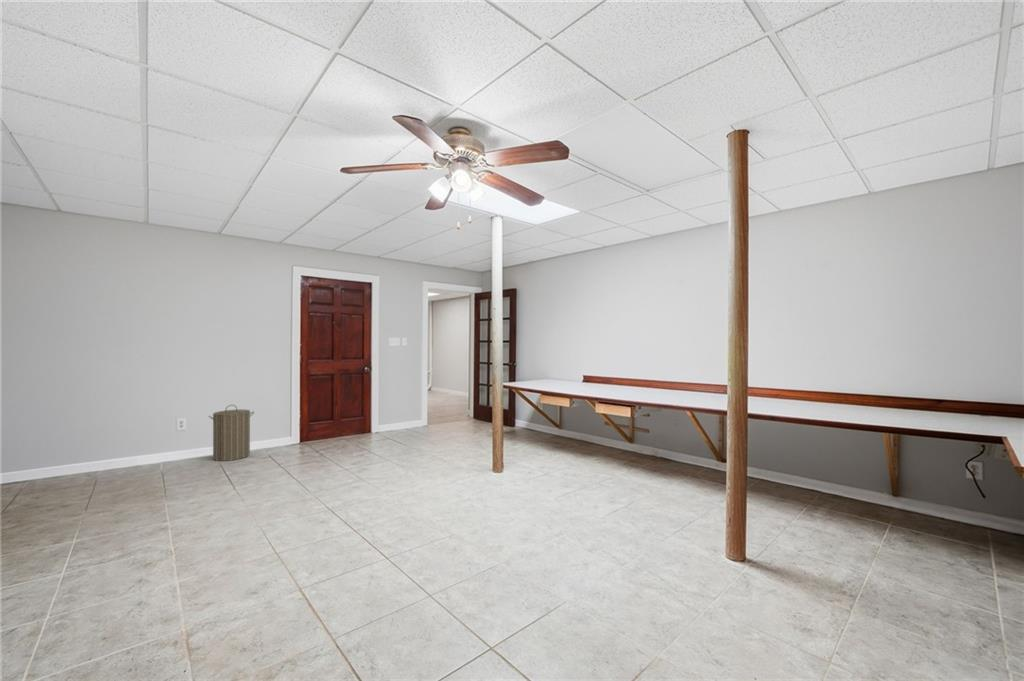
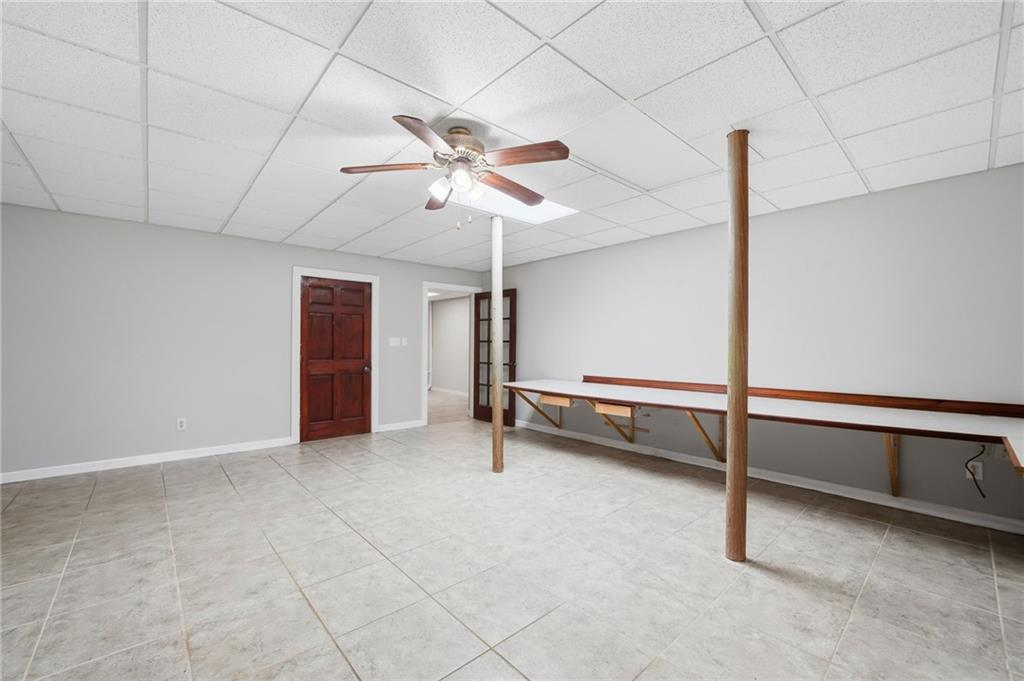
- laundry hamper (231, 430)
